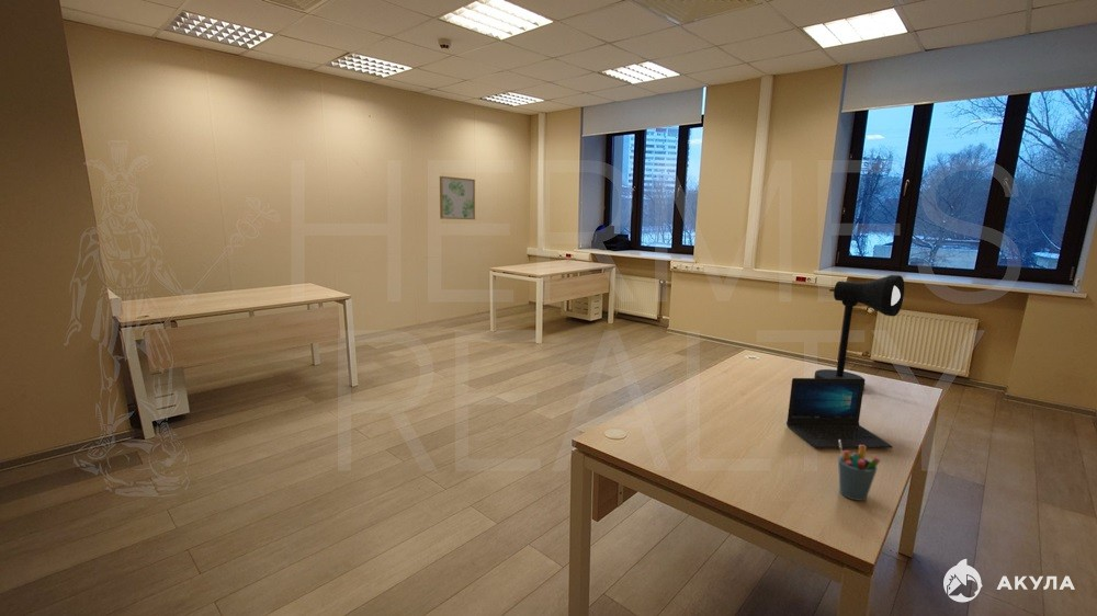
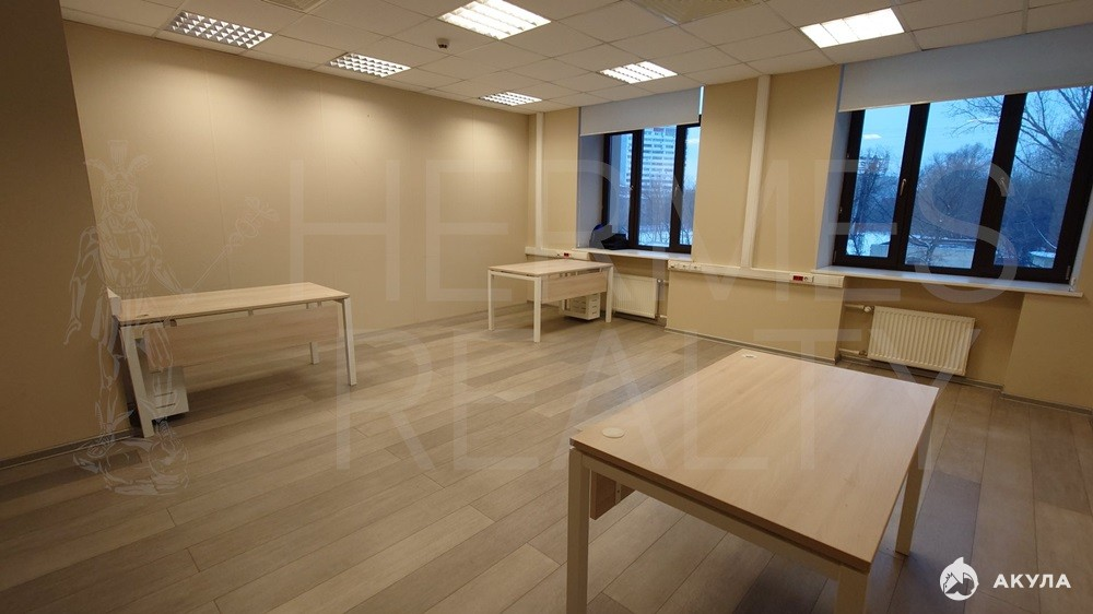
- wall art (457, 198)
- laptop (839, 411)
- pen holder (856, 469)
- desk lamp (849, 329)
